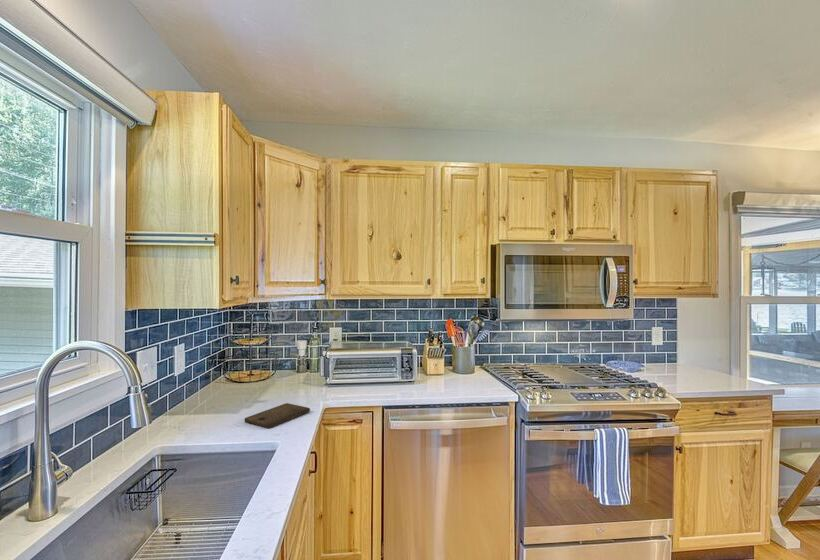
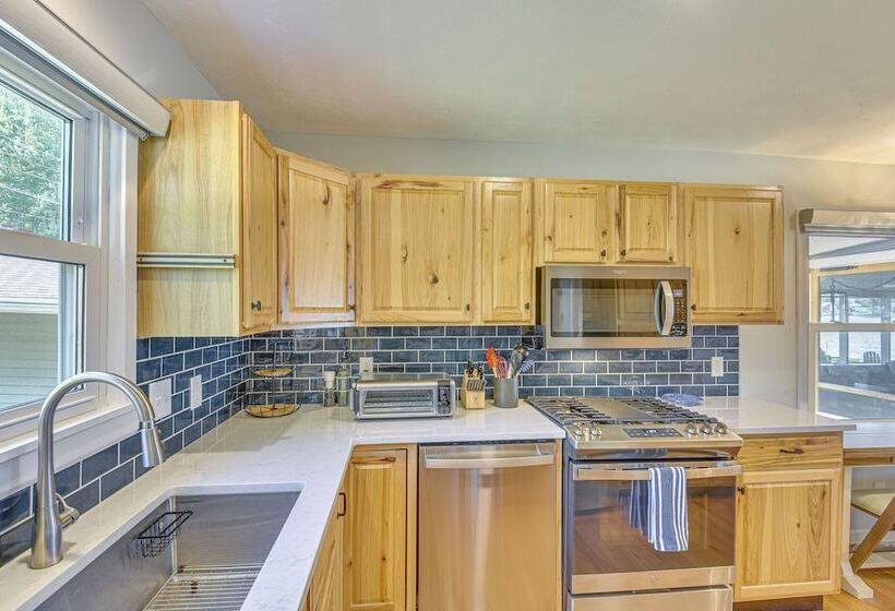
- cutting board (278, 414)
